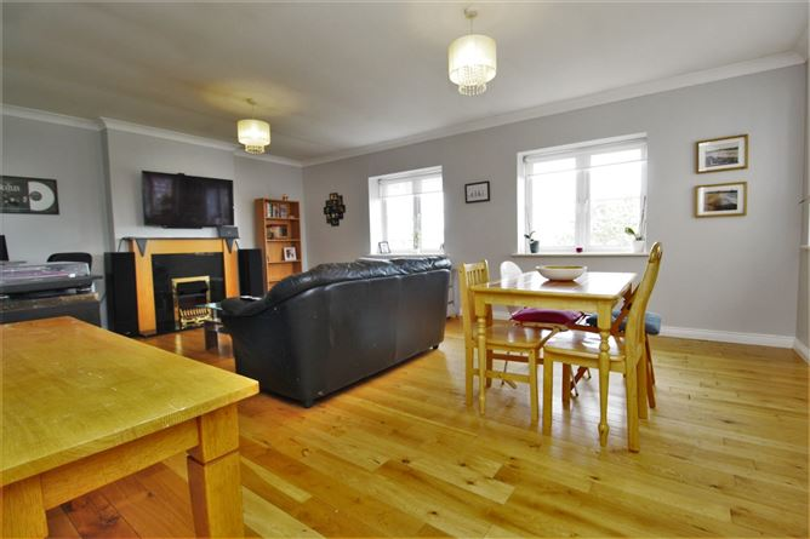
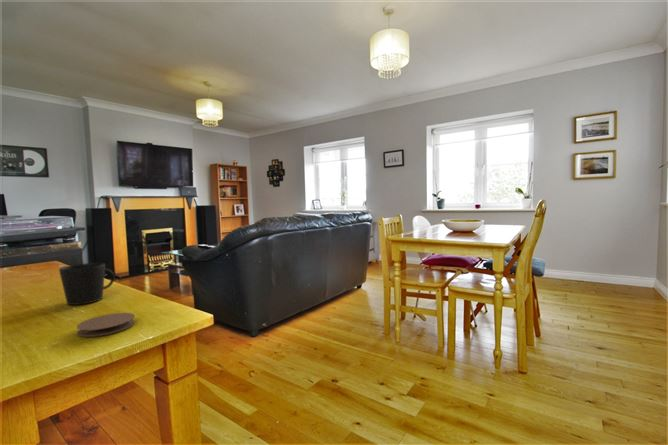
+ coaster (107, 323)
+ cup (89, 282)
